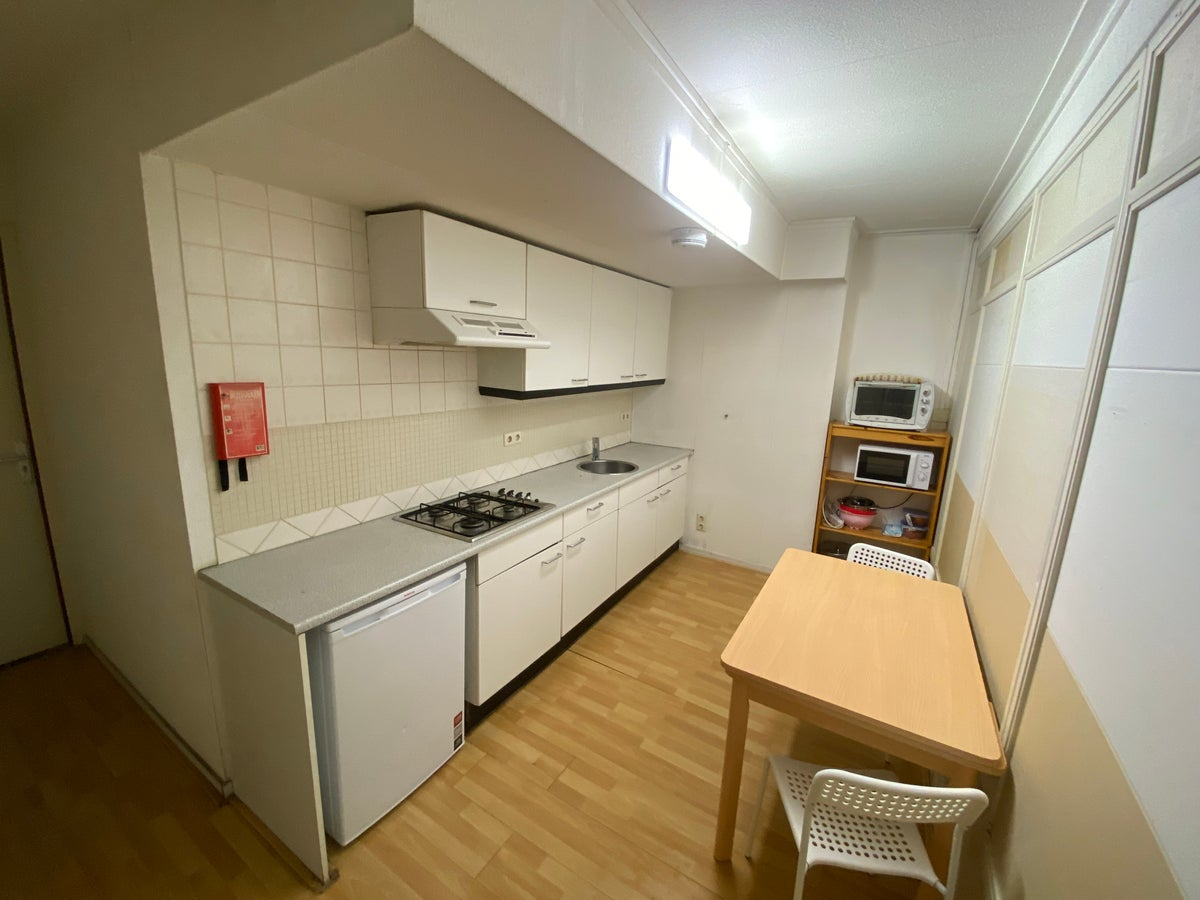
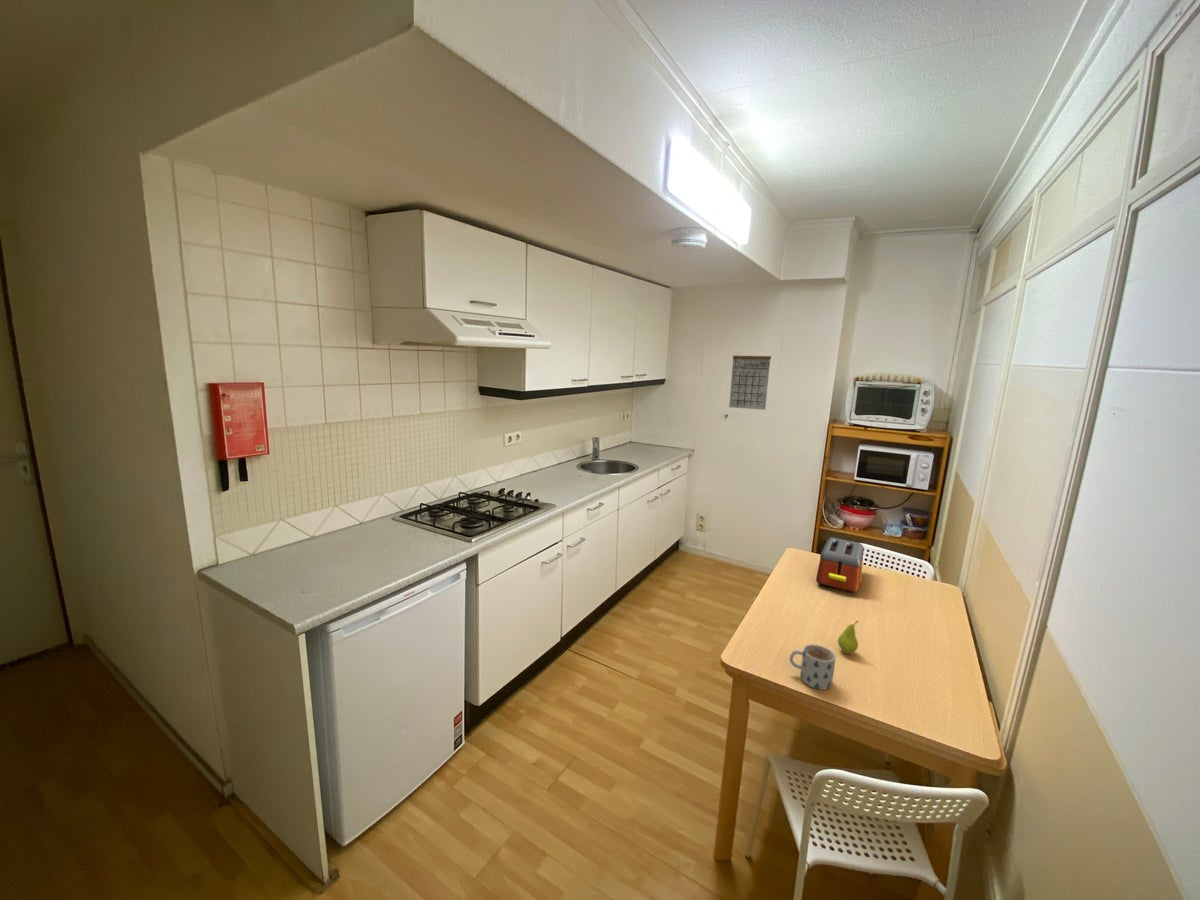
+ toaster (840, 563)
+ mug (811, 664)
+ calendar (749, 376)
+ fruit (849, 635)
